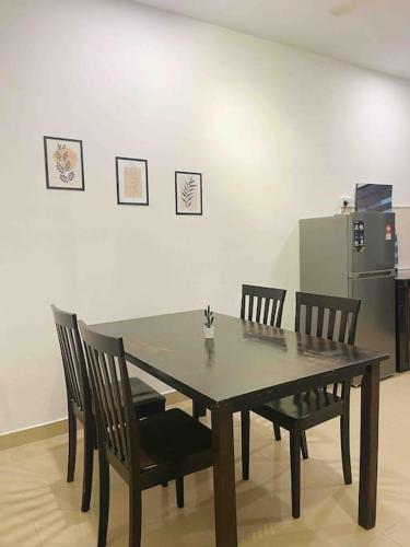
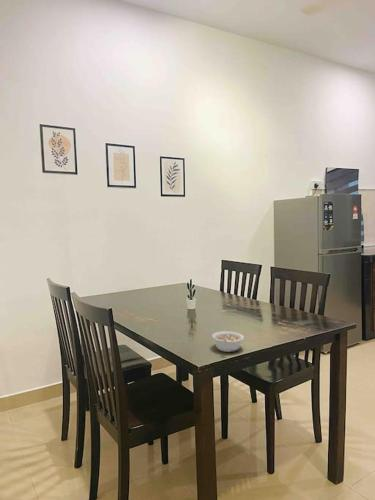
+ legume (228, 341)
